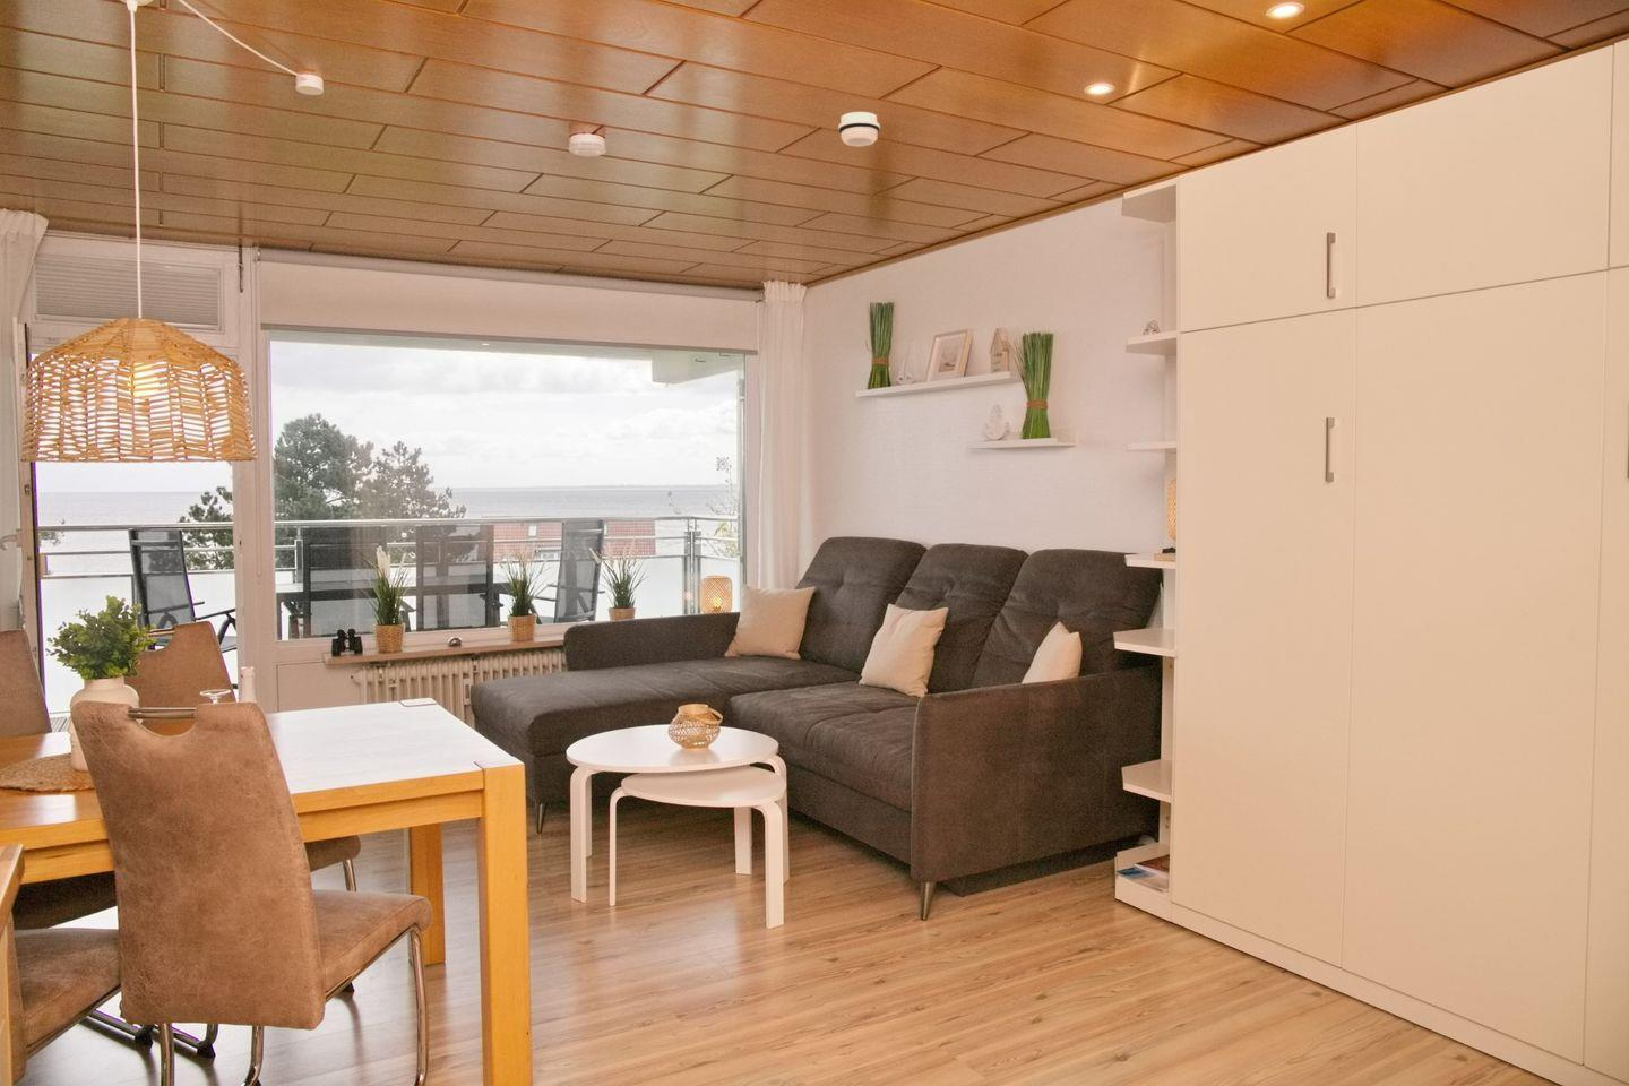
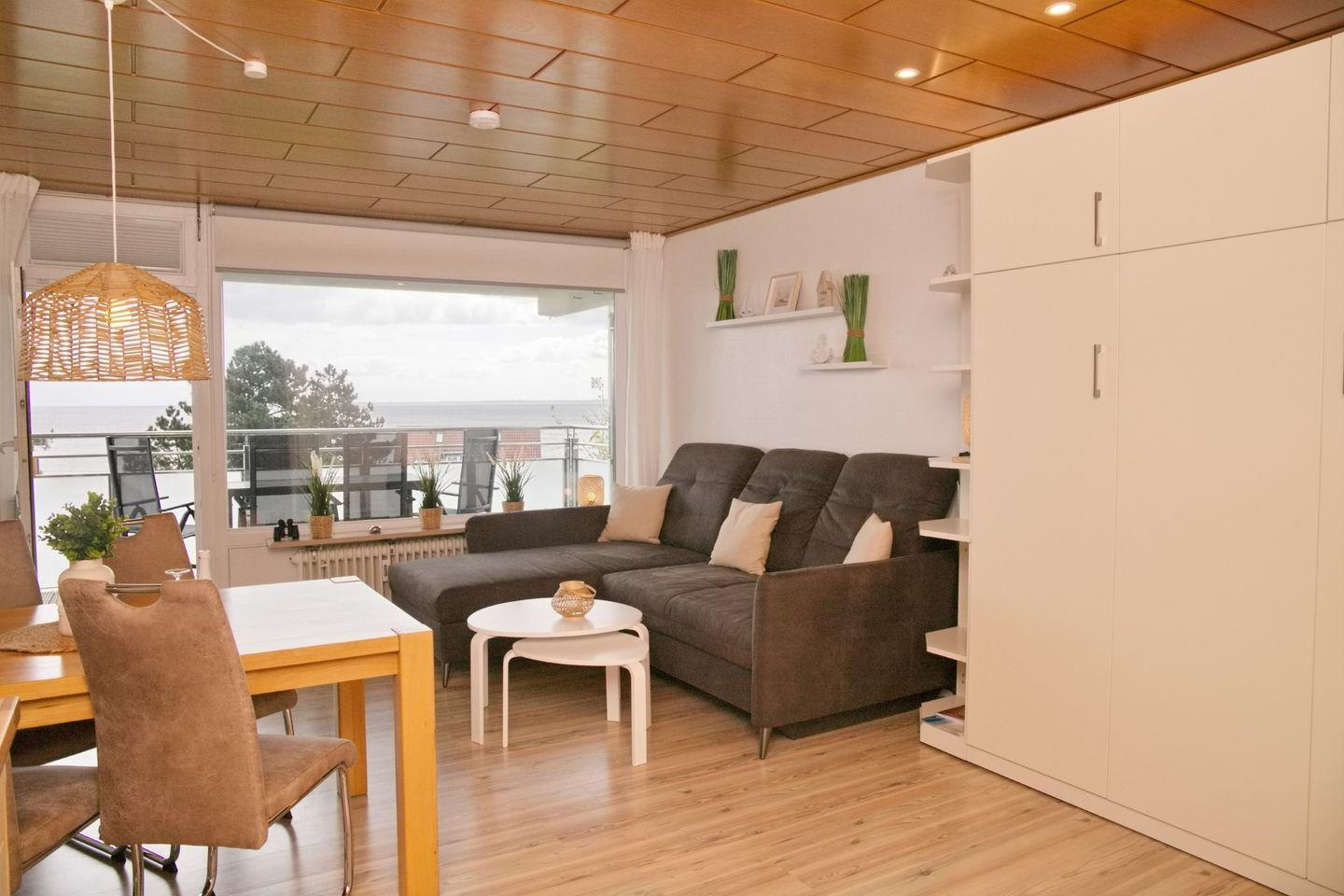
- smoke detector (858, 128)
